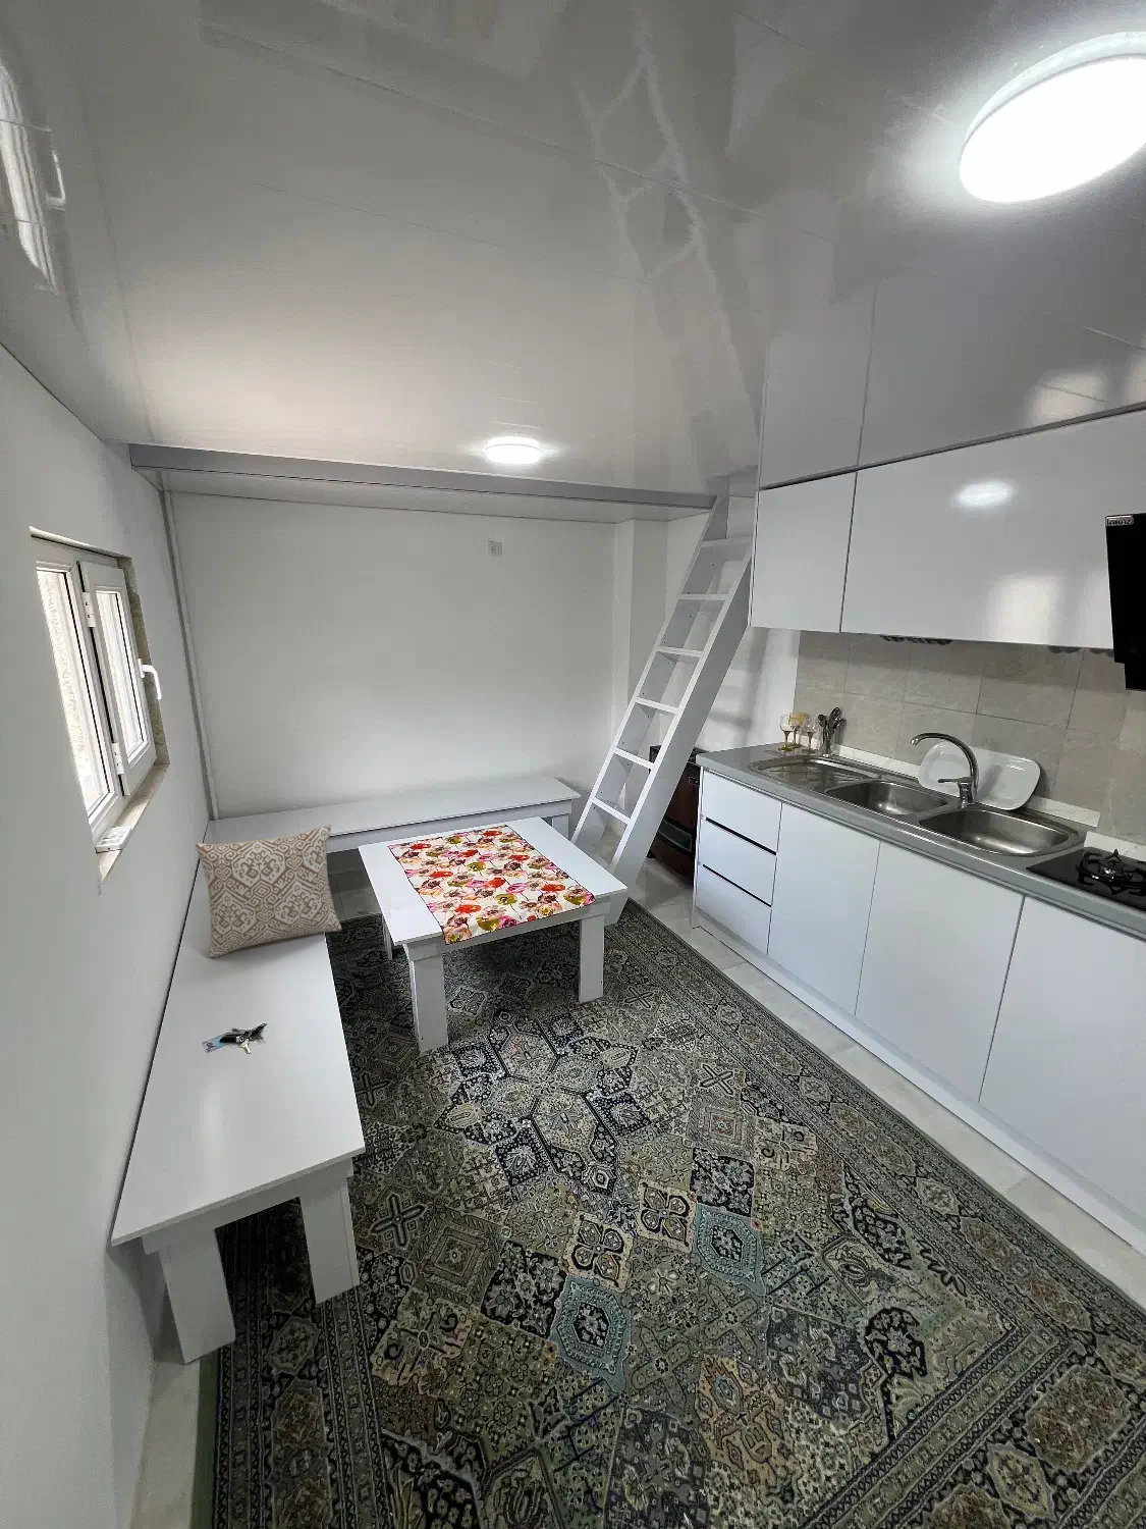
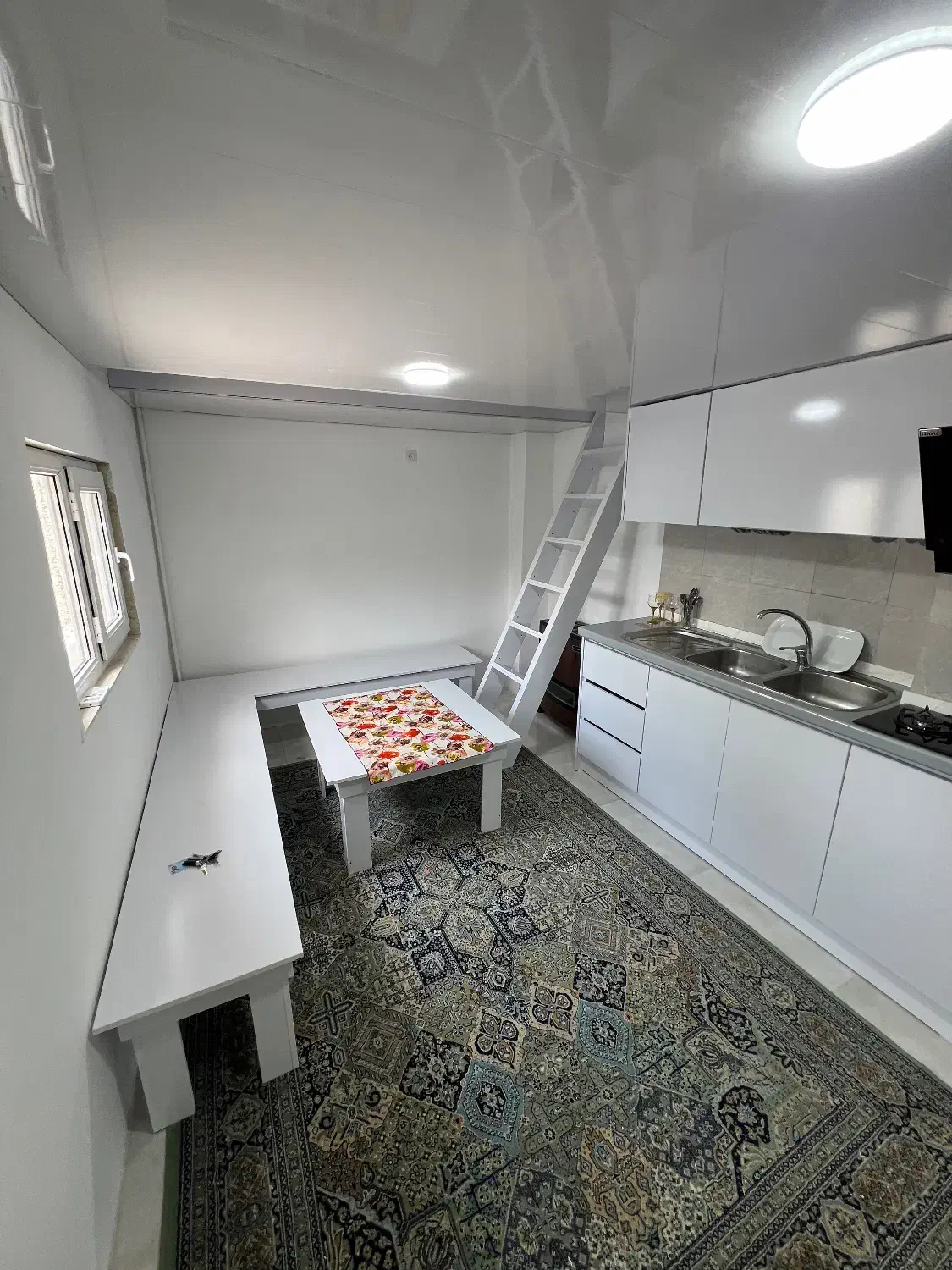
- pillow (272, 890)
